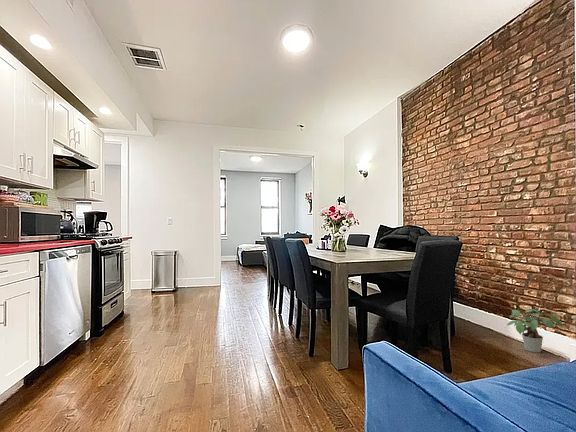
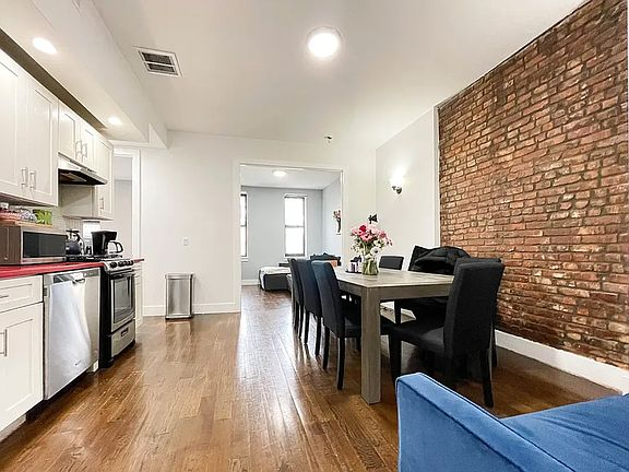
- potted plant (528, 330)
